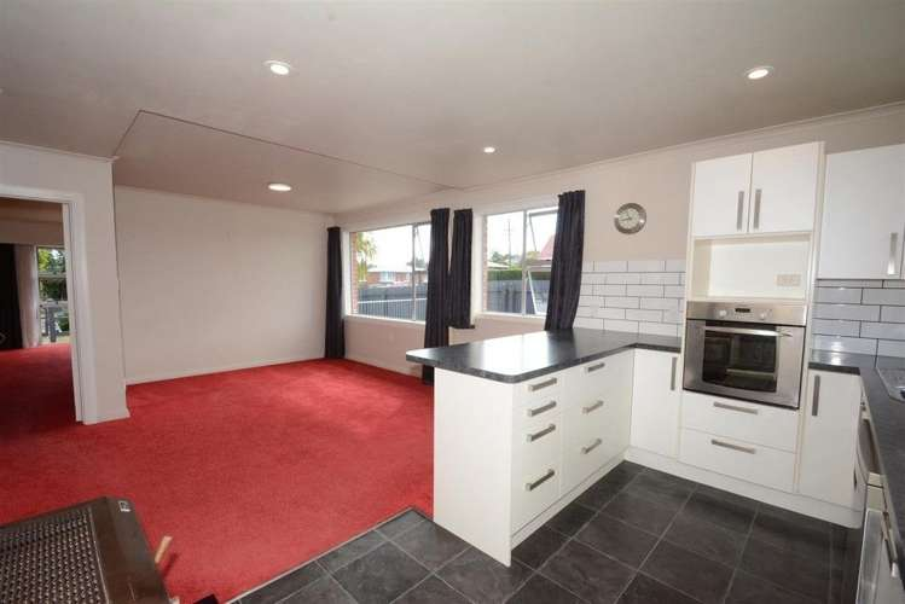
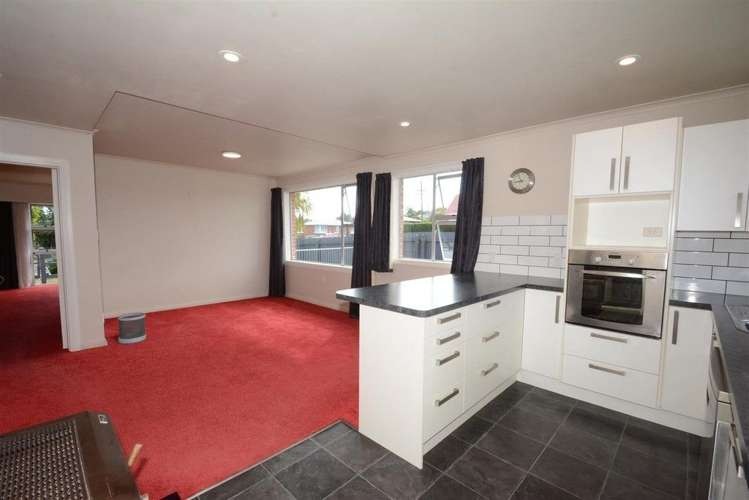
+ wastebasket (132, 328)
